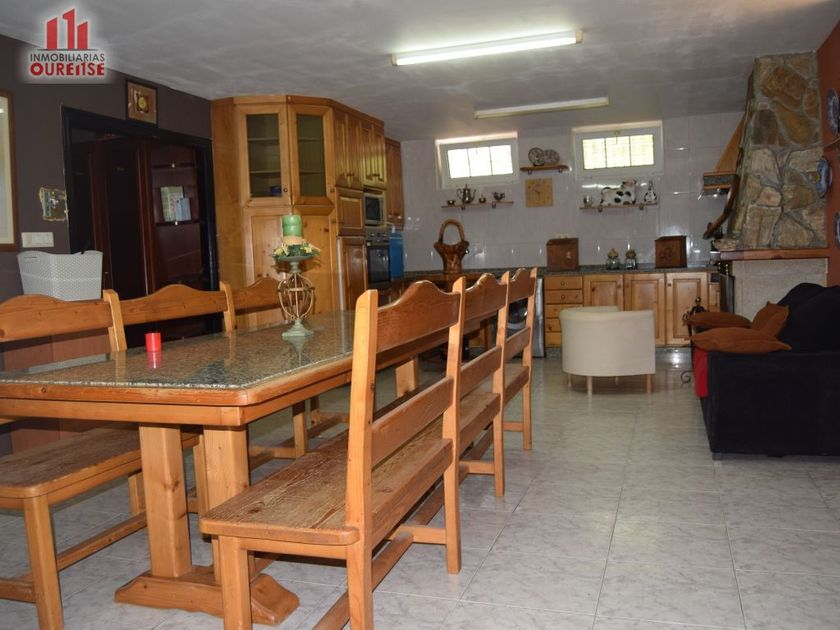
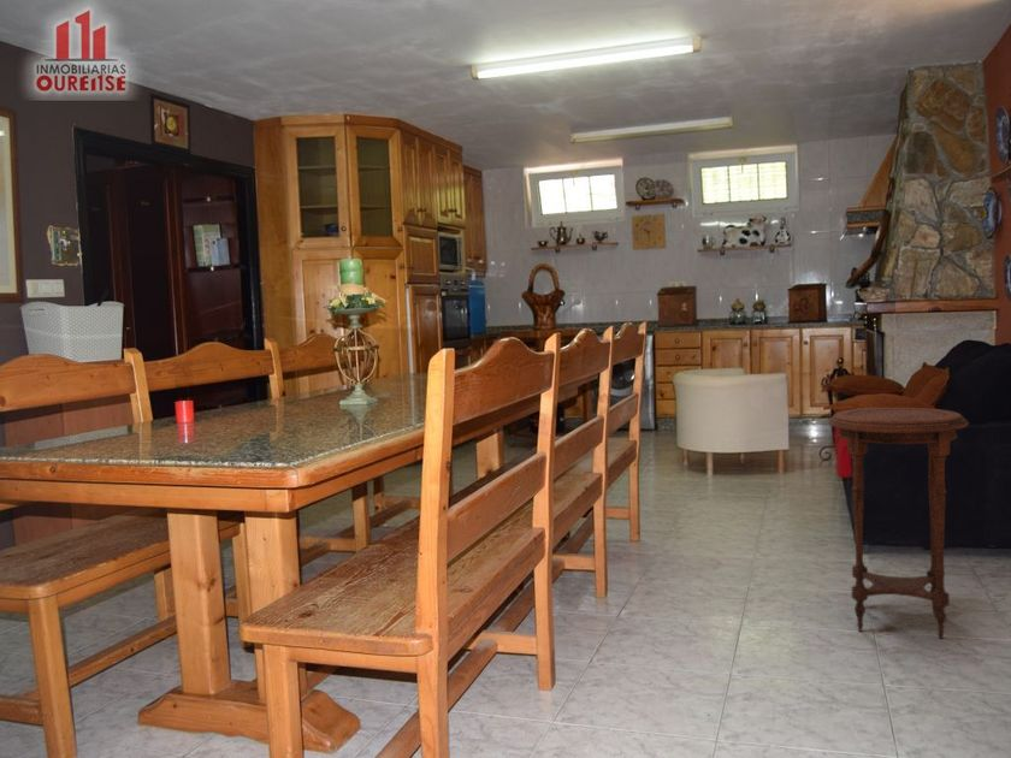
+ side table (930, 519)
